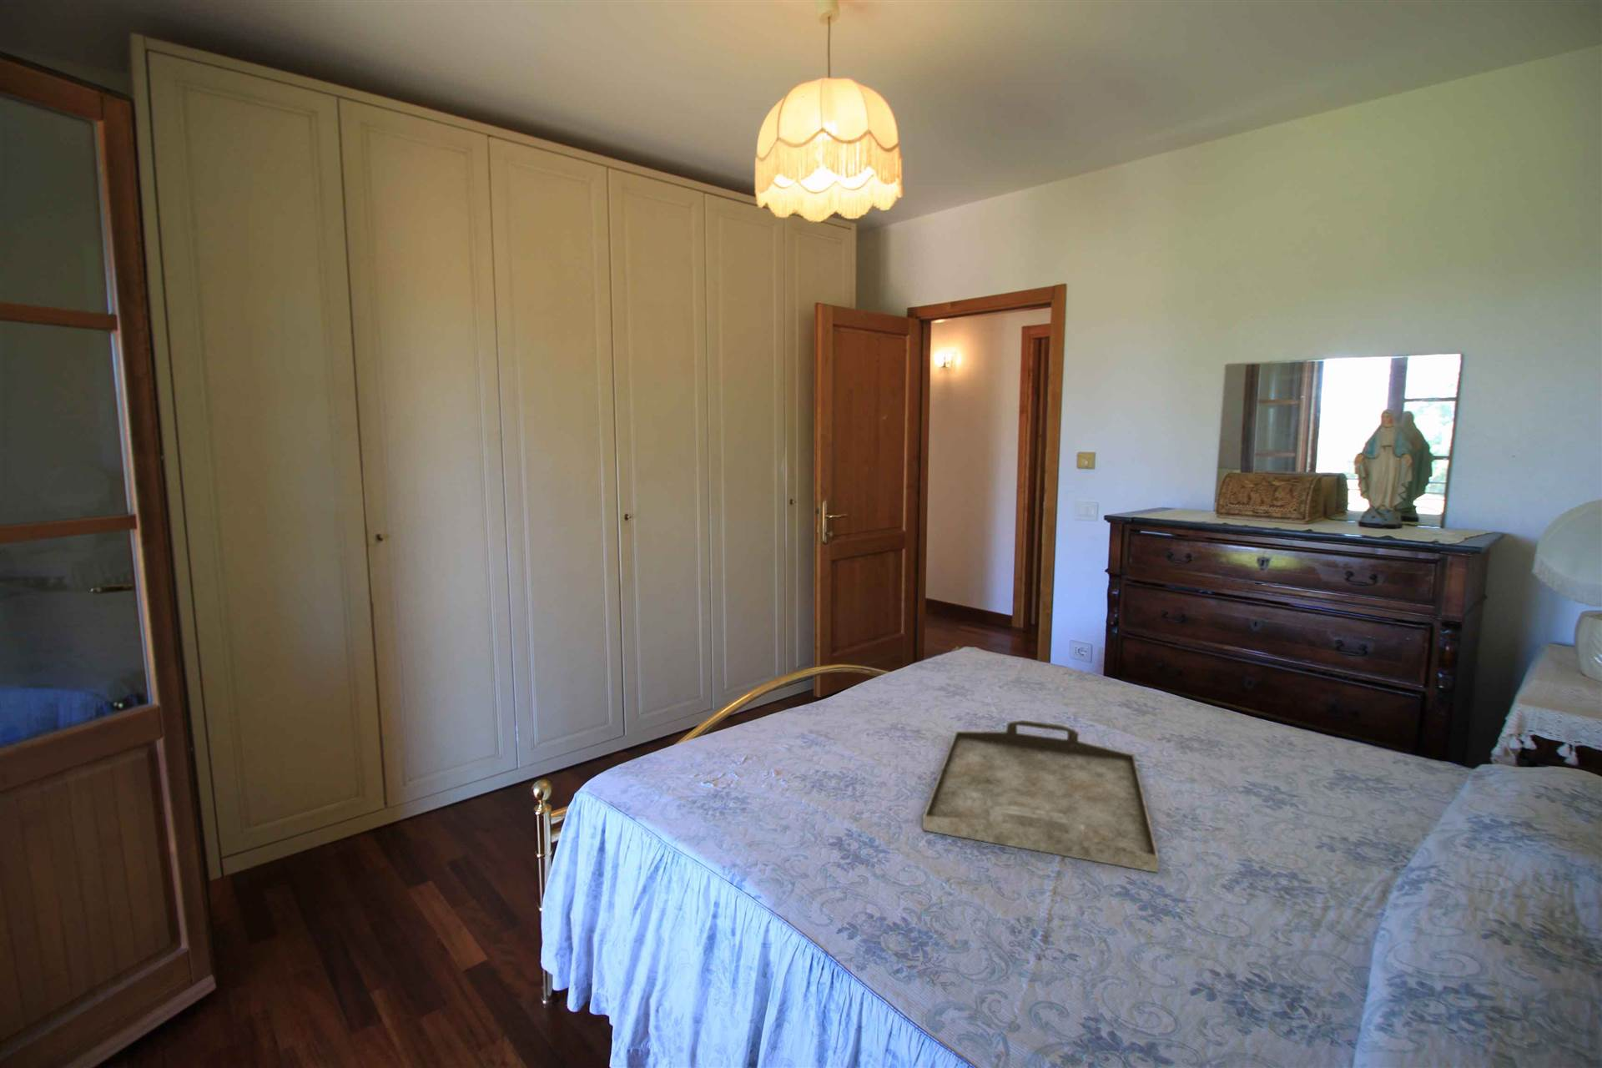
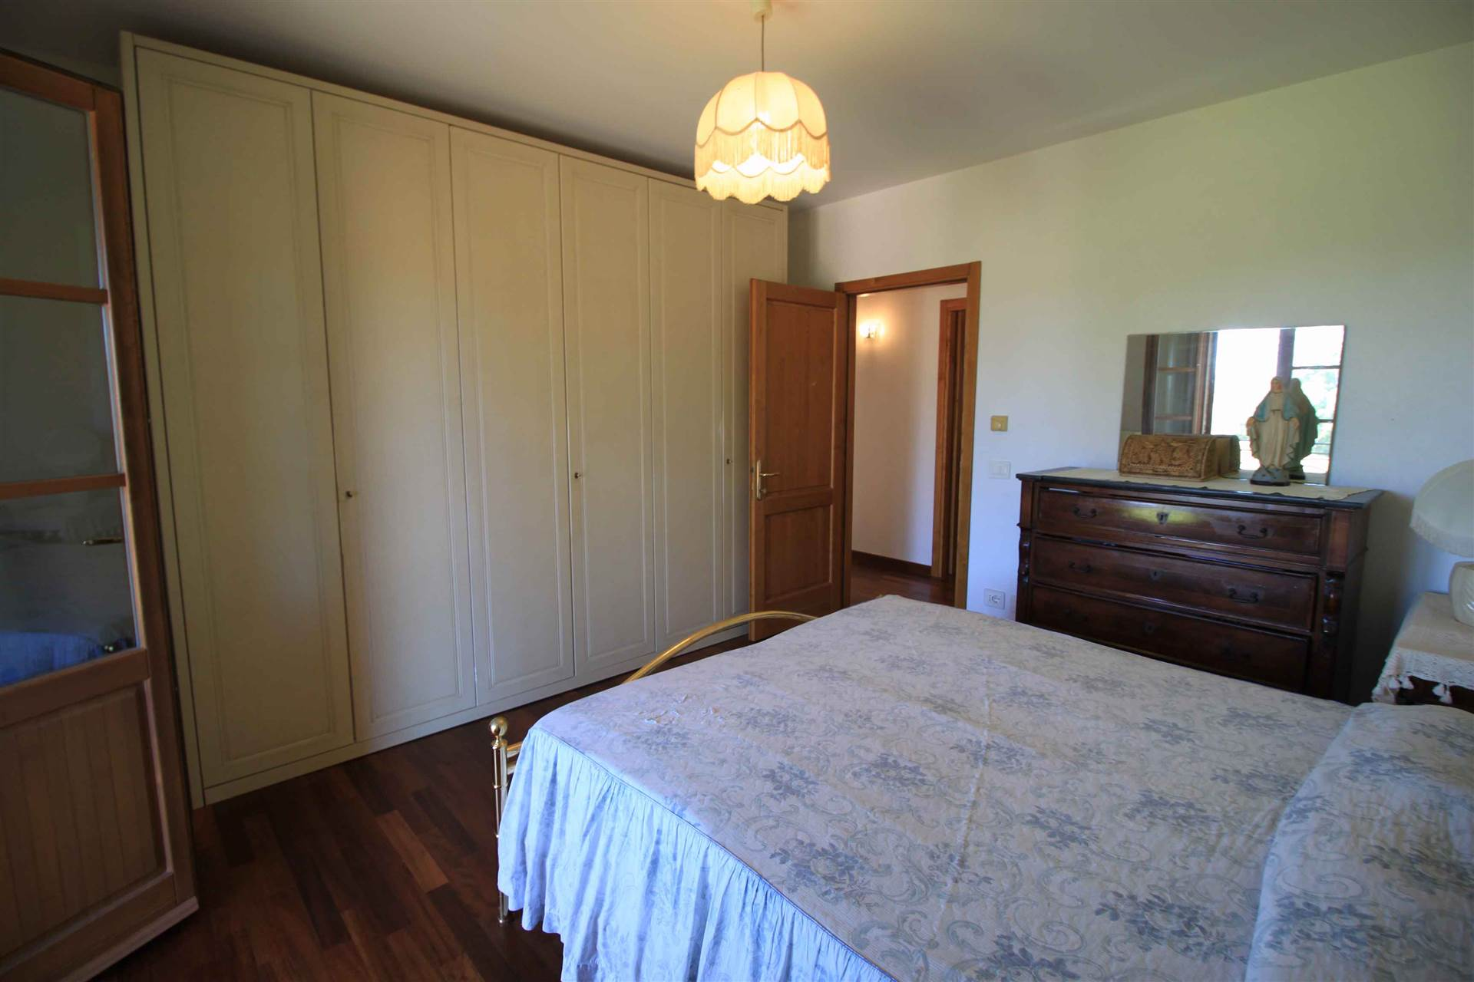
- serving tray (1039, 777)
